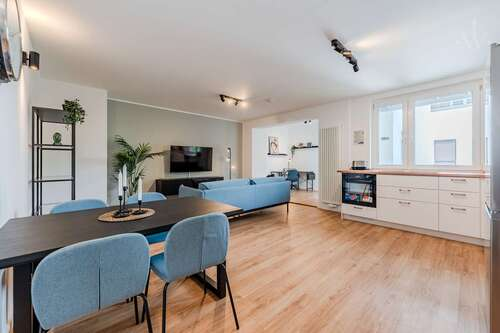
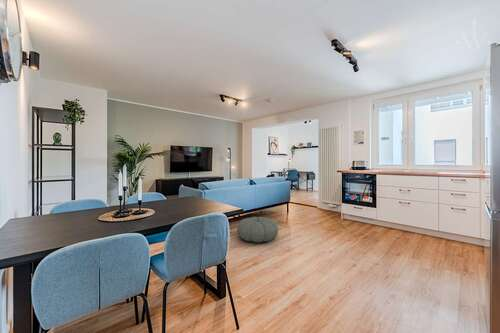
+ pouf (257, 228)
